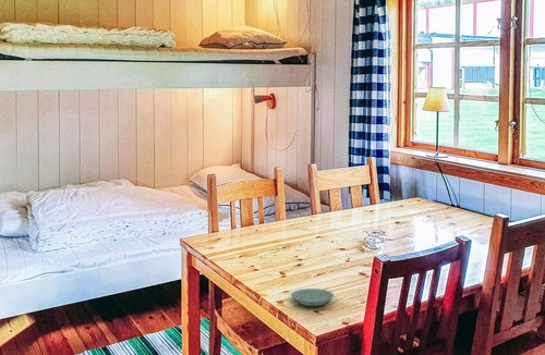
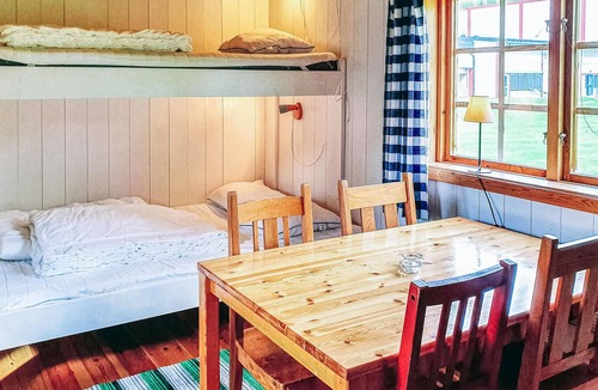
- saucer (312, 298)
